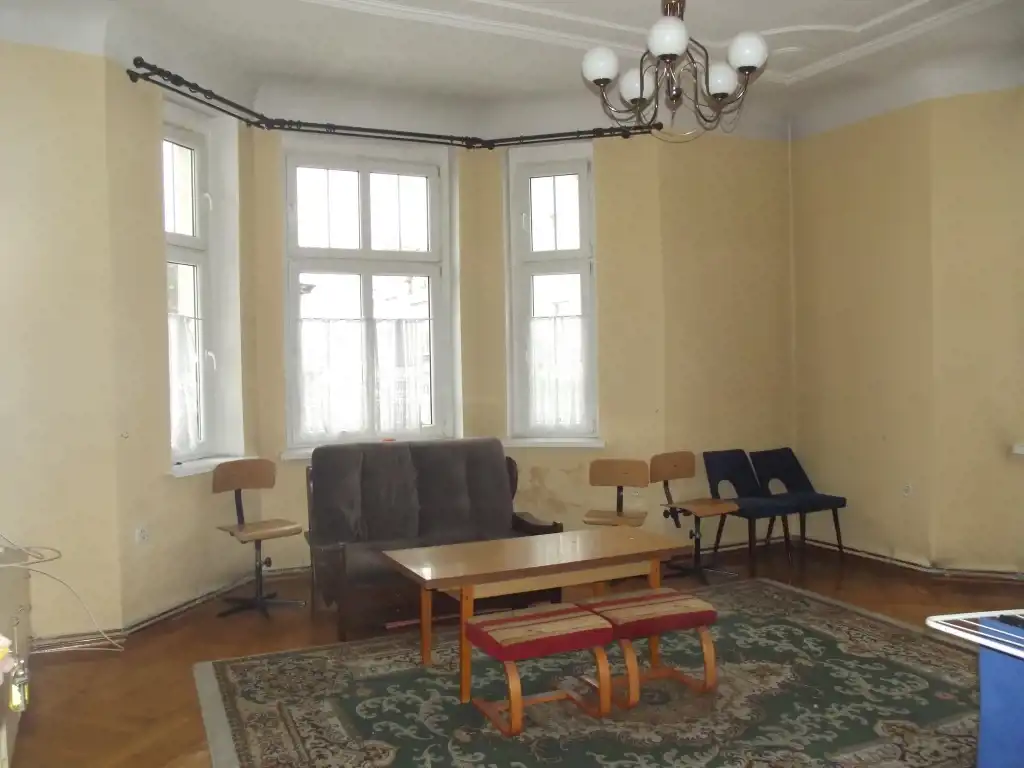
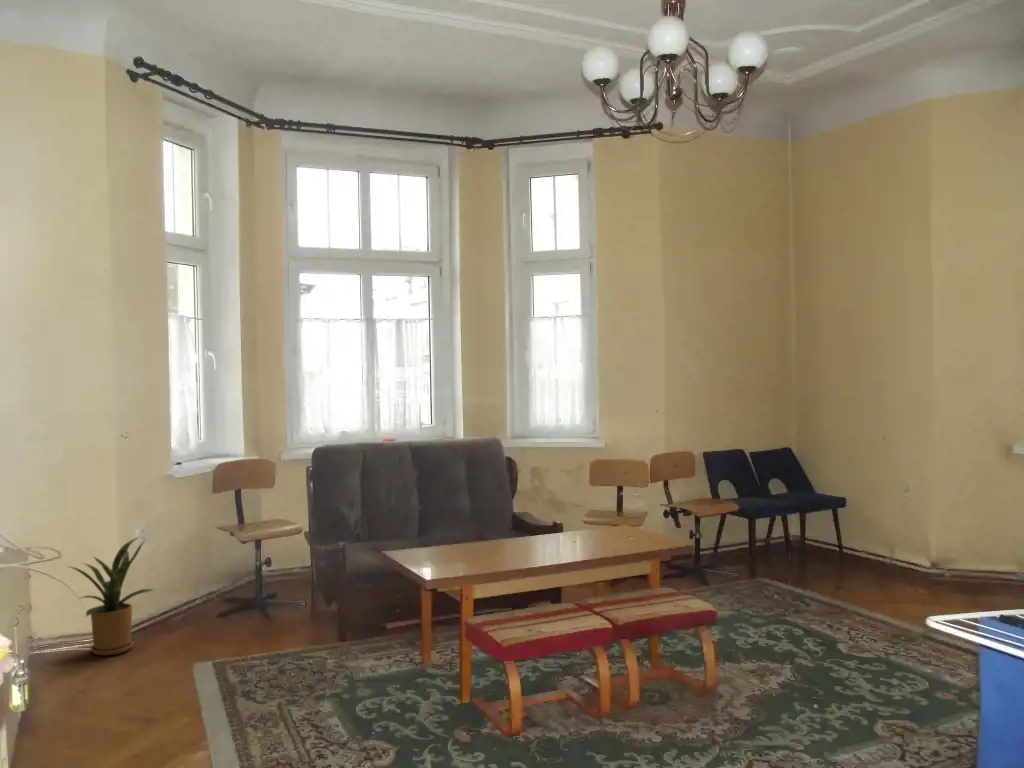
+ house plant (107, 595)
